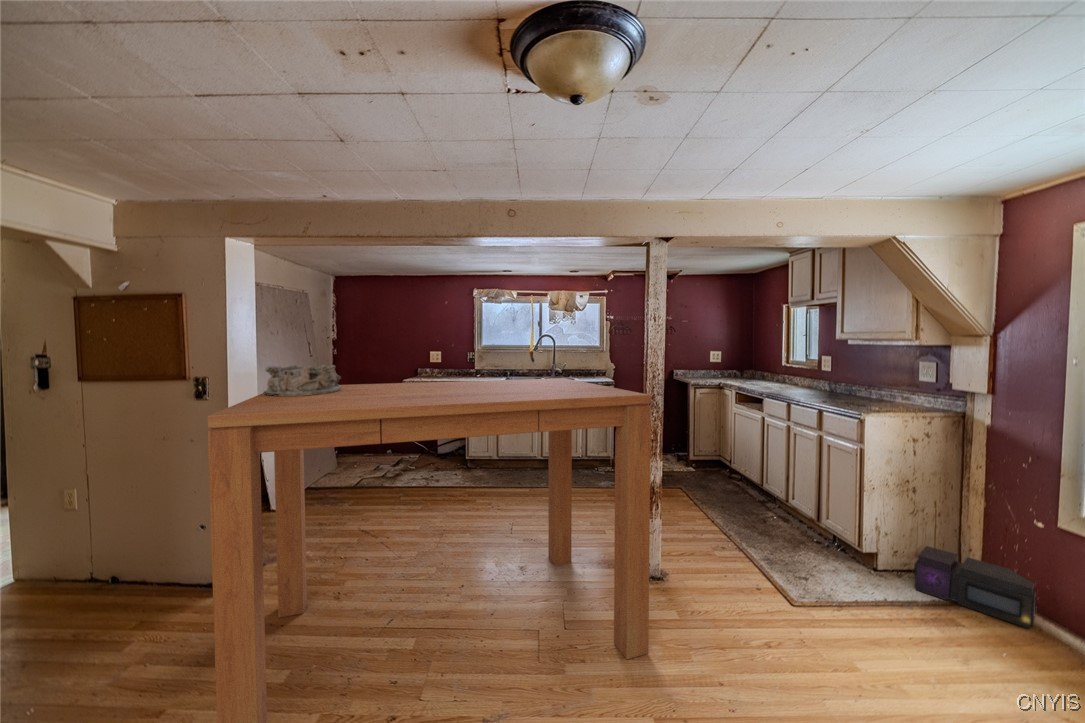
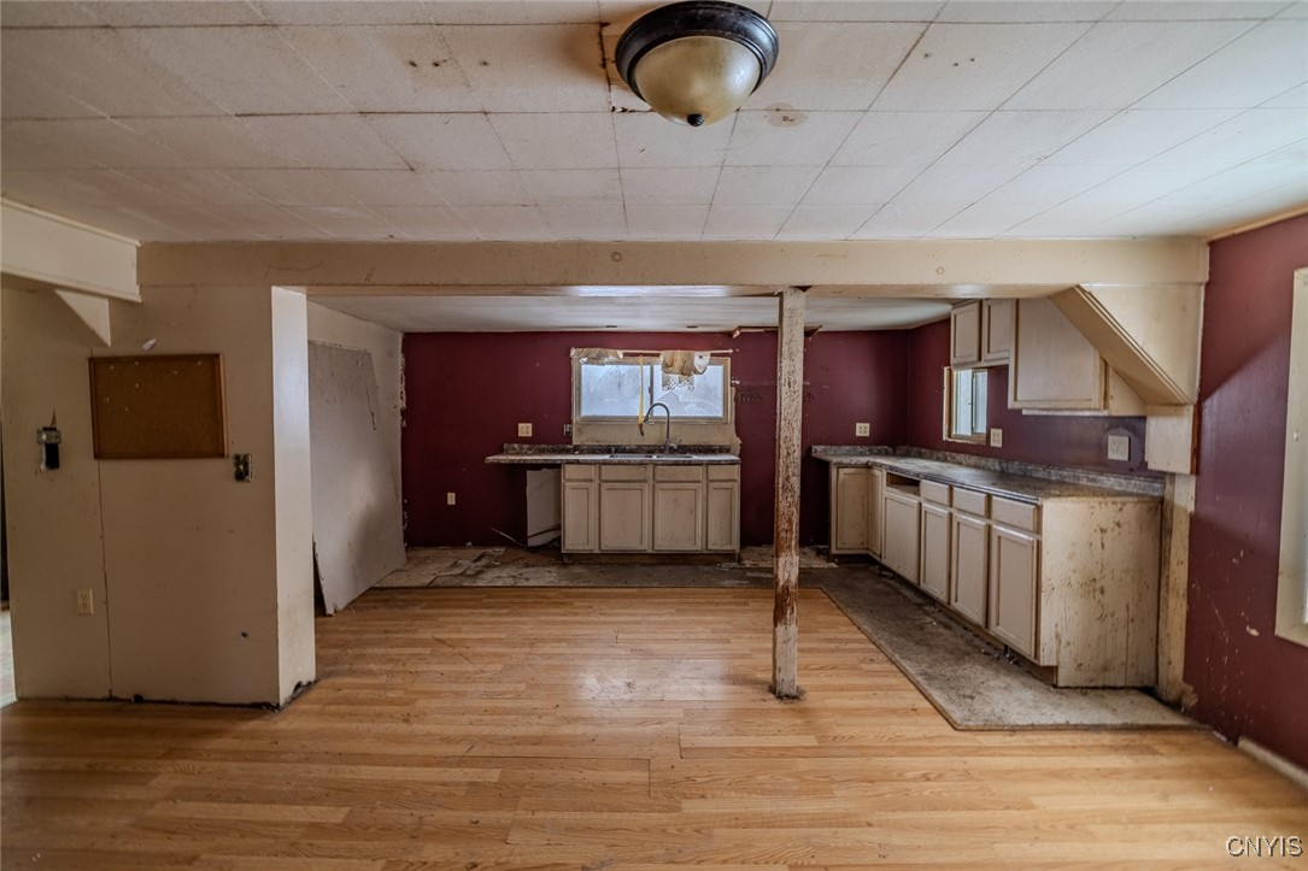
- air purifier (971, 582)
- dining table (437, 439)
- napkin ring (303, 377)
